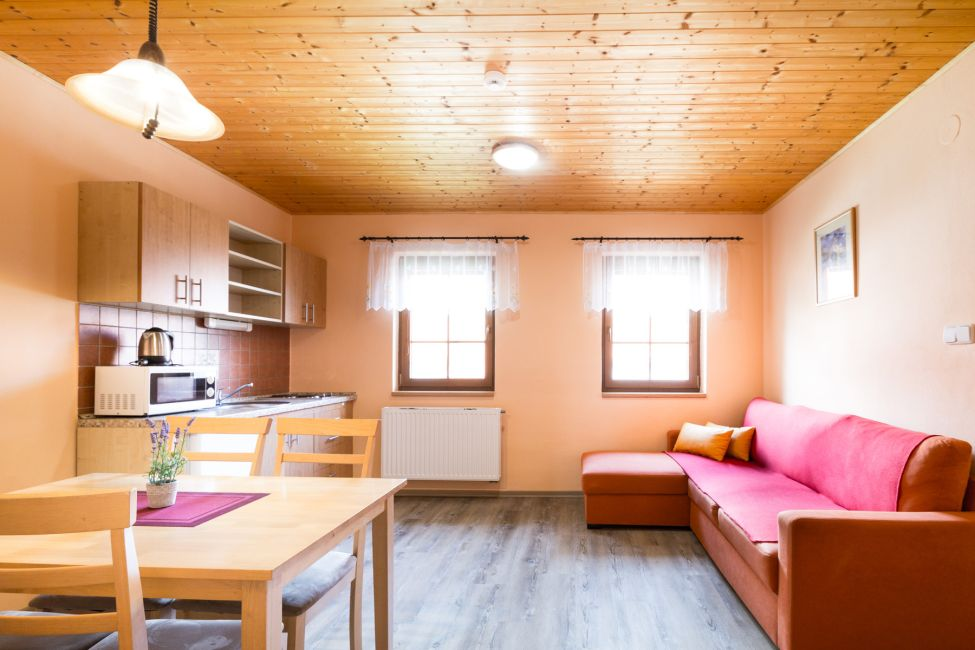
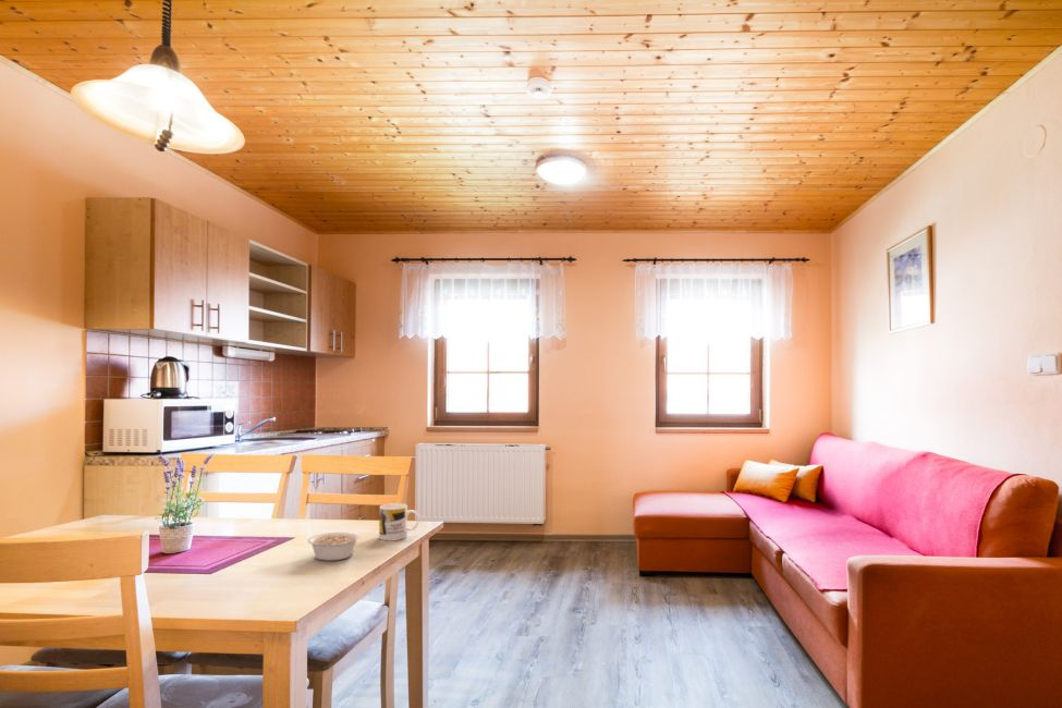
+ mug (399, 521)
+ legume (335, 545)
